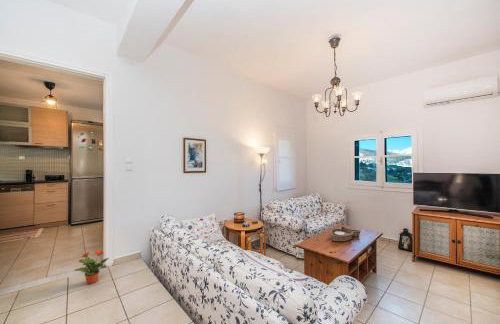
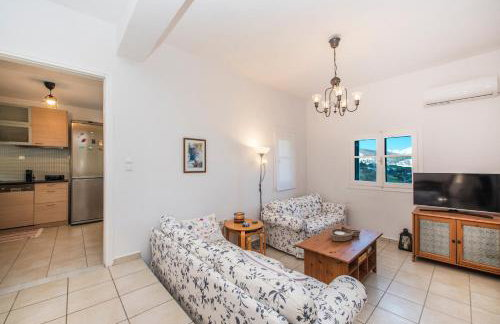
- potted plant (92, 266)
